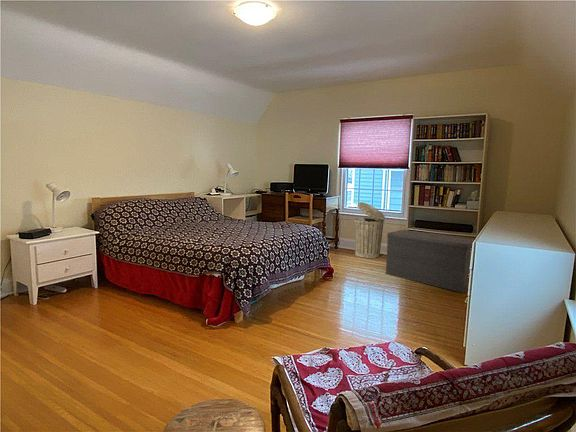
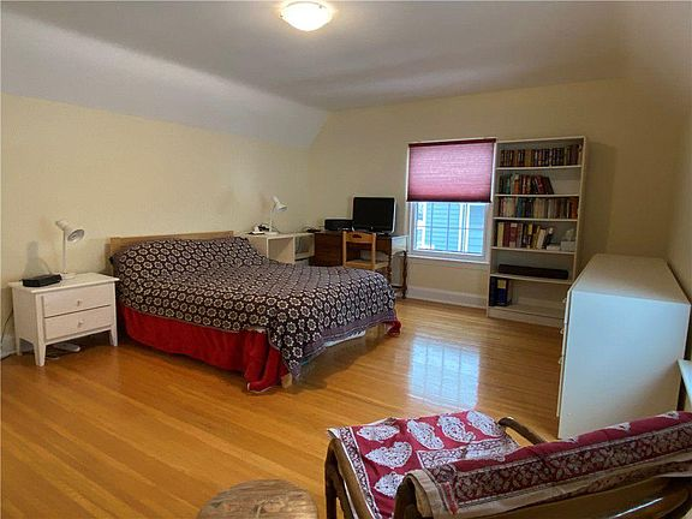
- trash can (369, 229)
- bench (430, 257)
